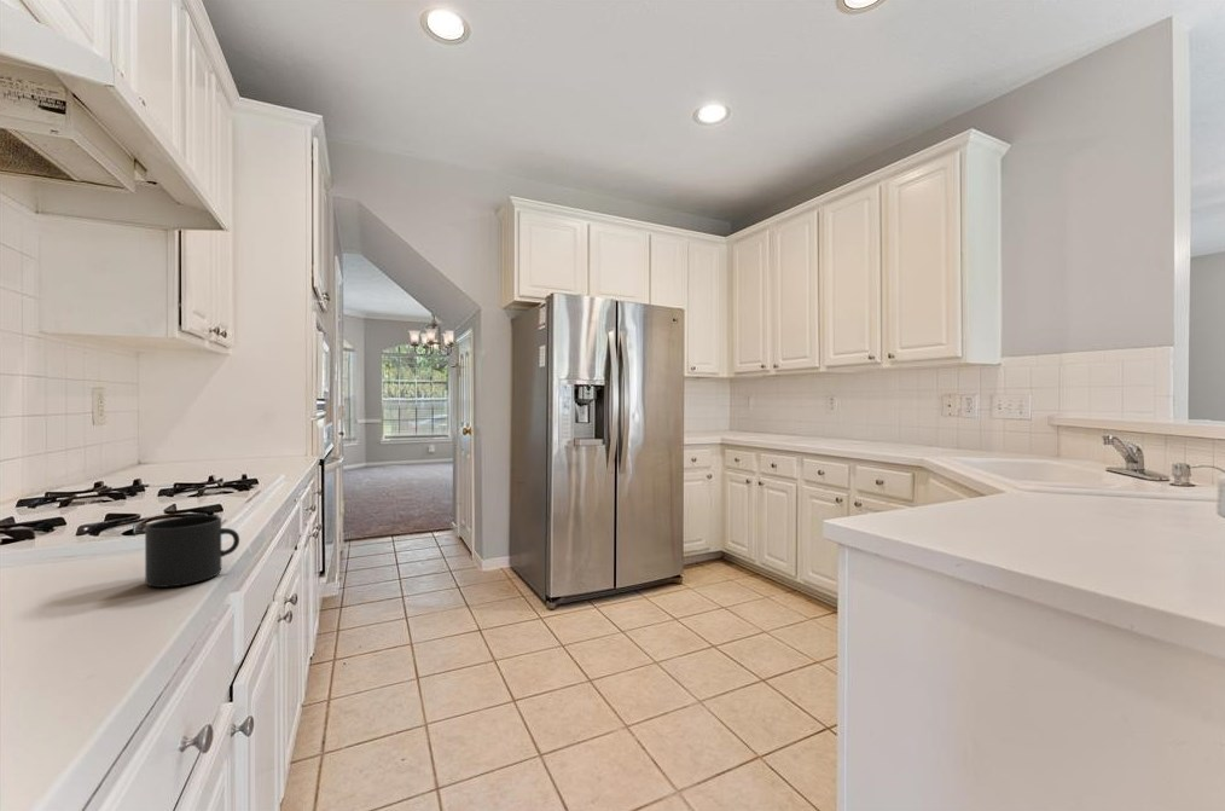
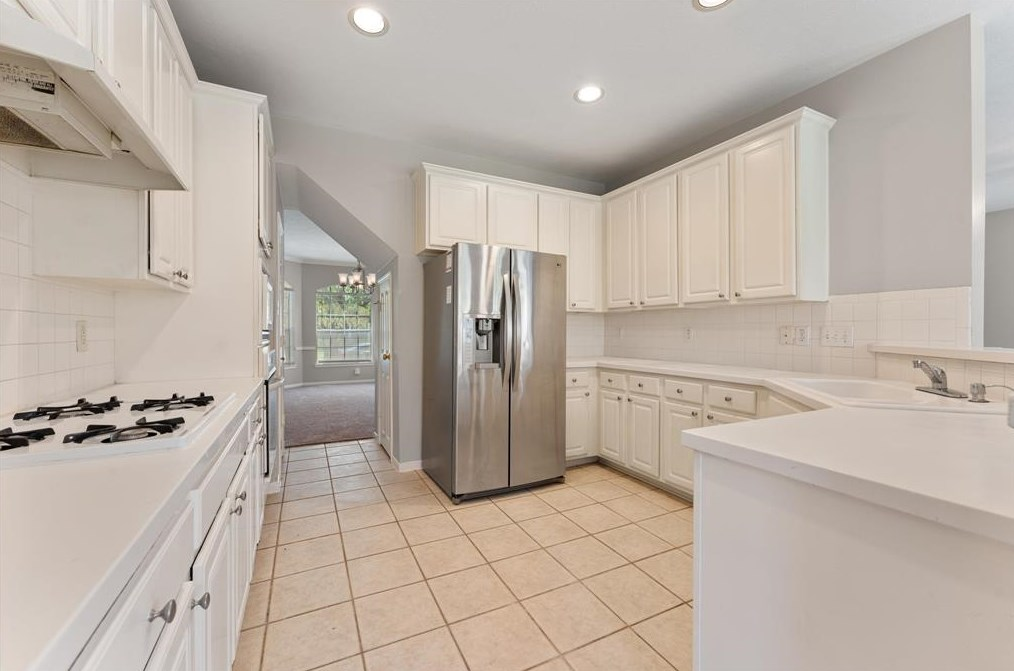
- mug (195, 548)
